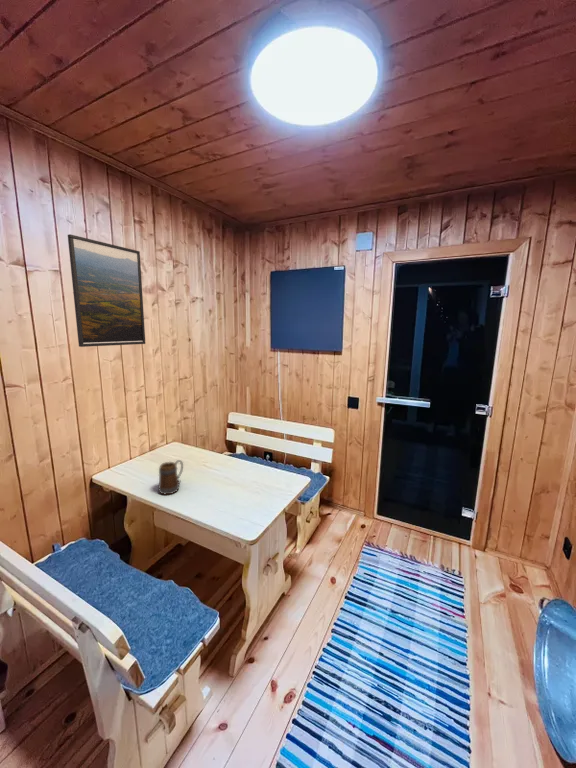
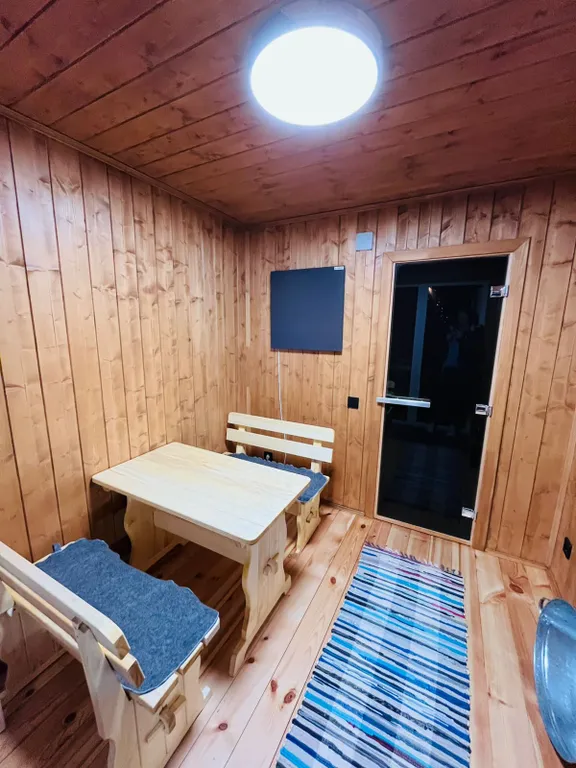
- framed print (111, 295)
- mug (171, 475)
